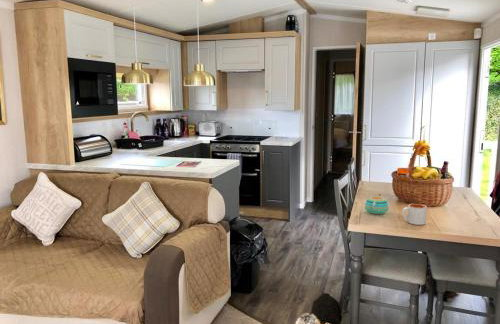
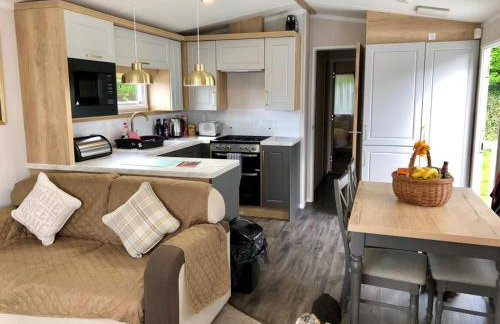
- mug (413, 214)
- teapot (376, 203)
